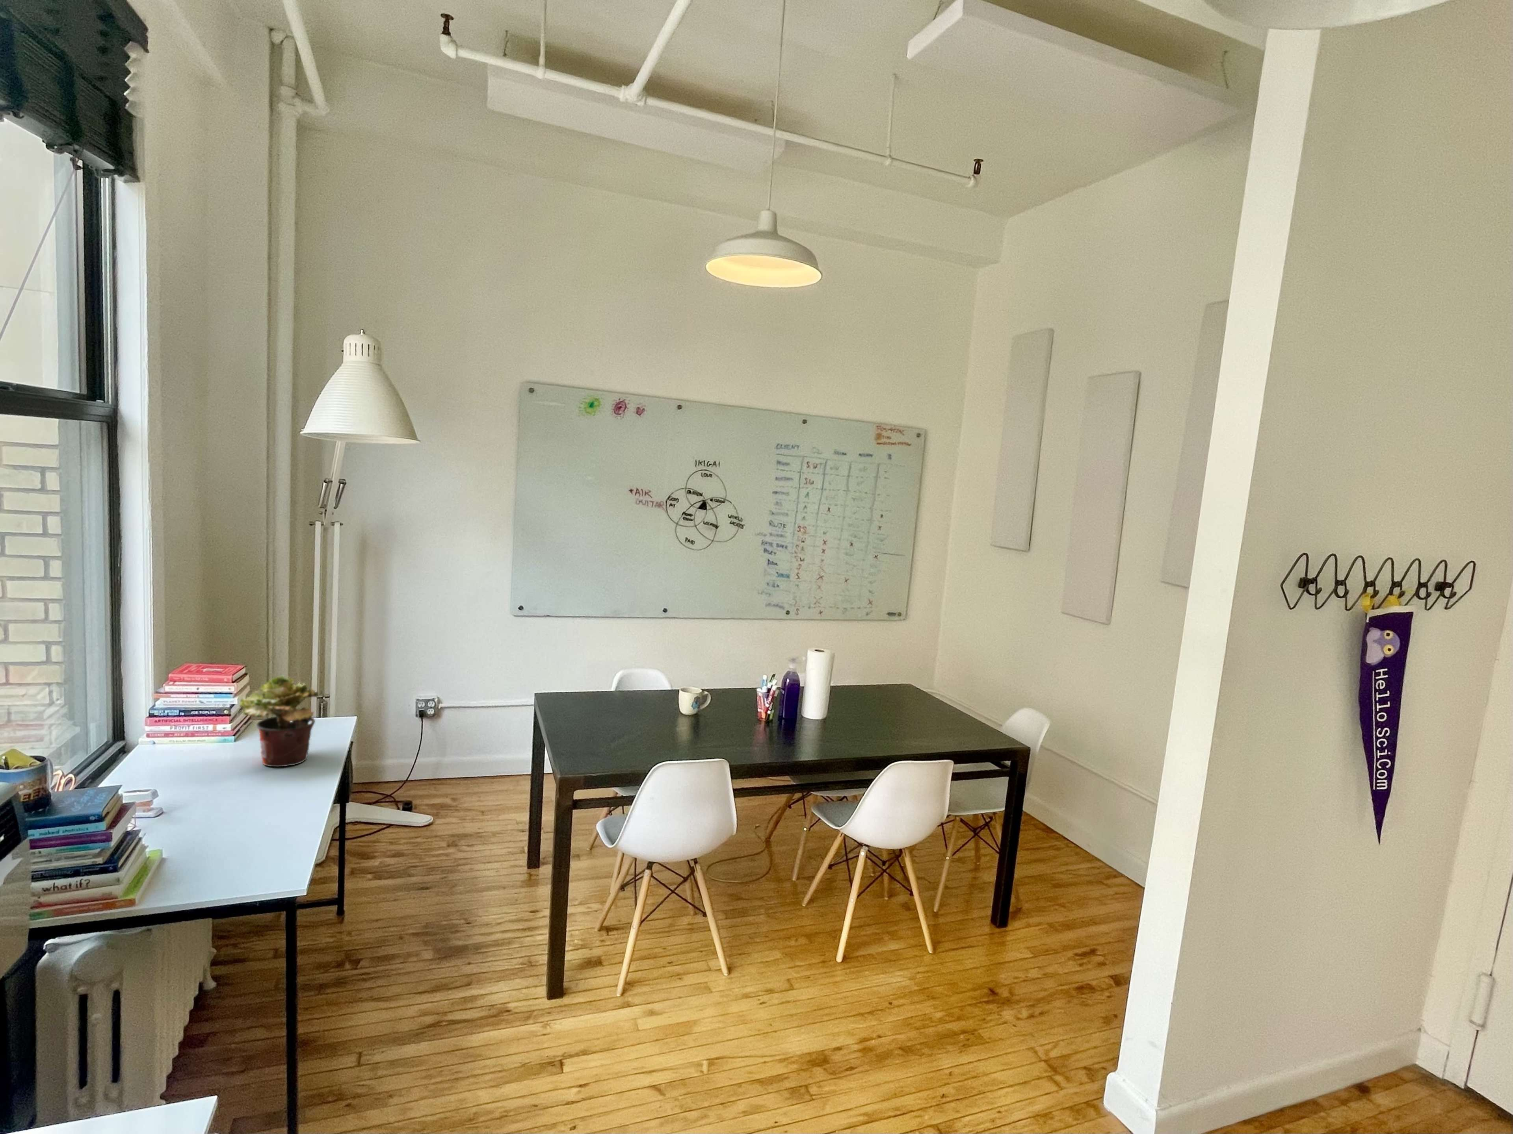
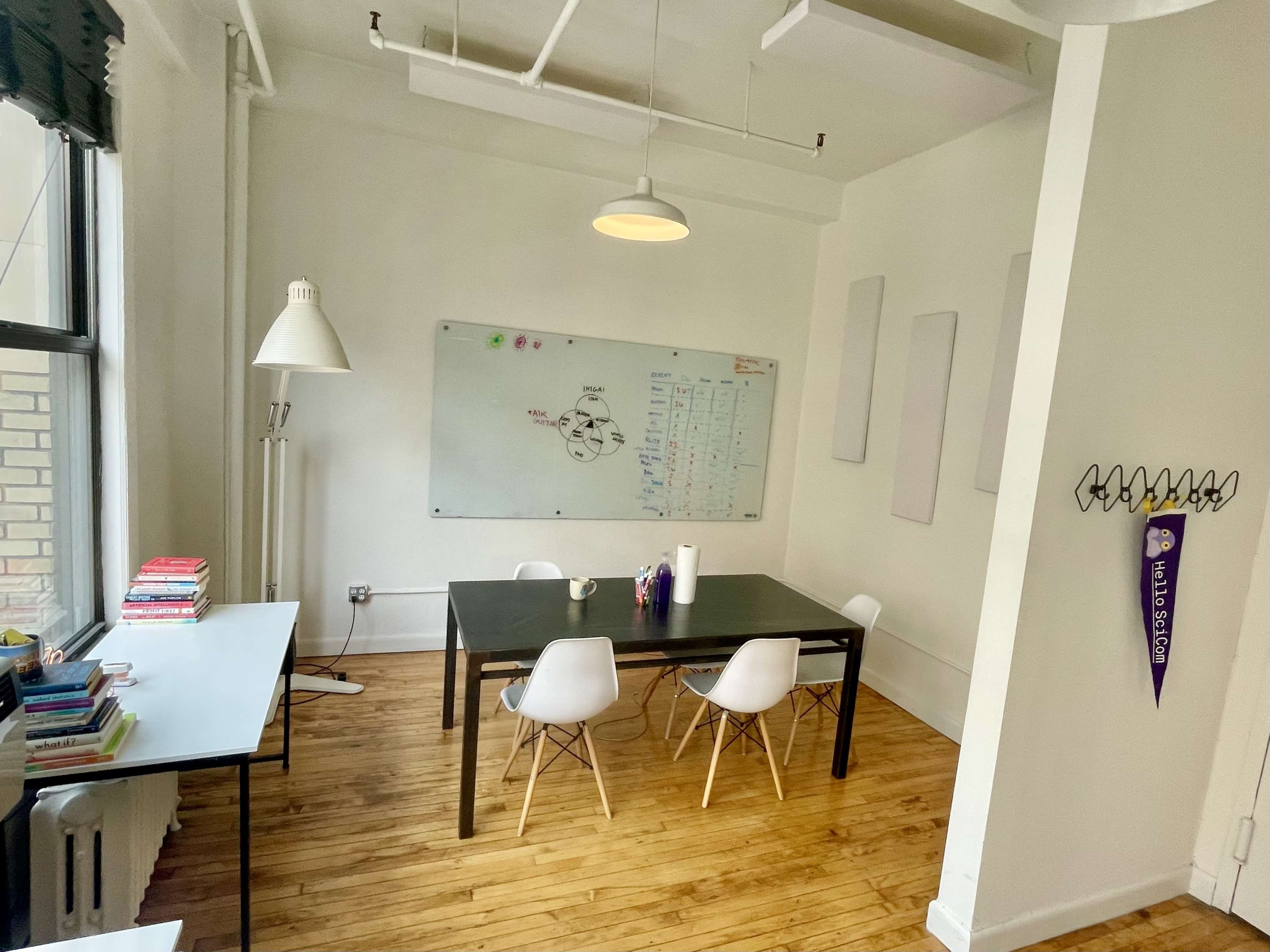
- potted plant (278, 718)
